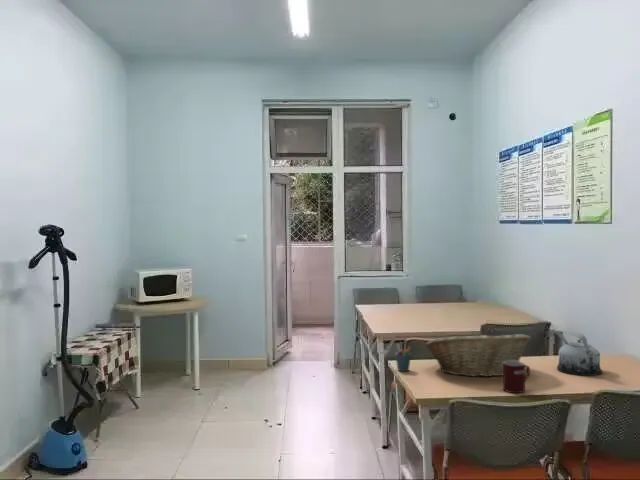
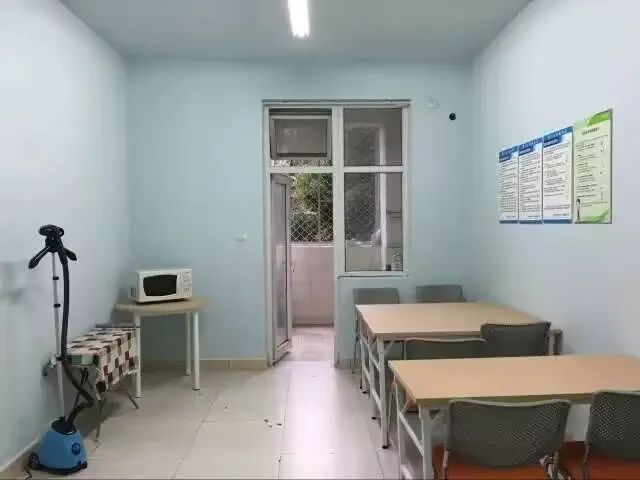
- mug (517, 376)
- teapot (581, 350)
- fruit basket (477, 349)
- pen holder (403, 357)
